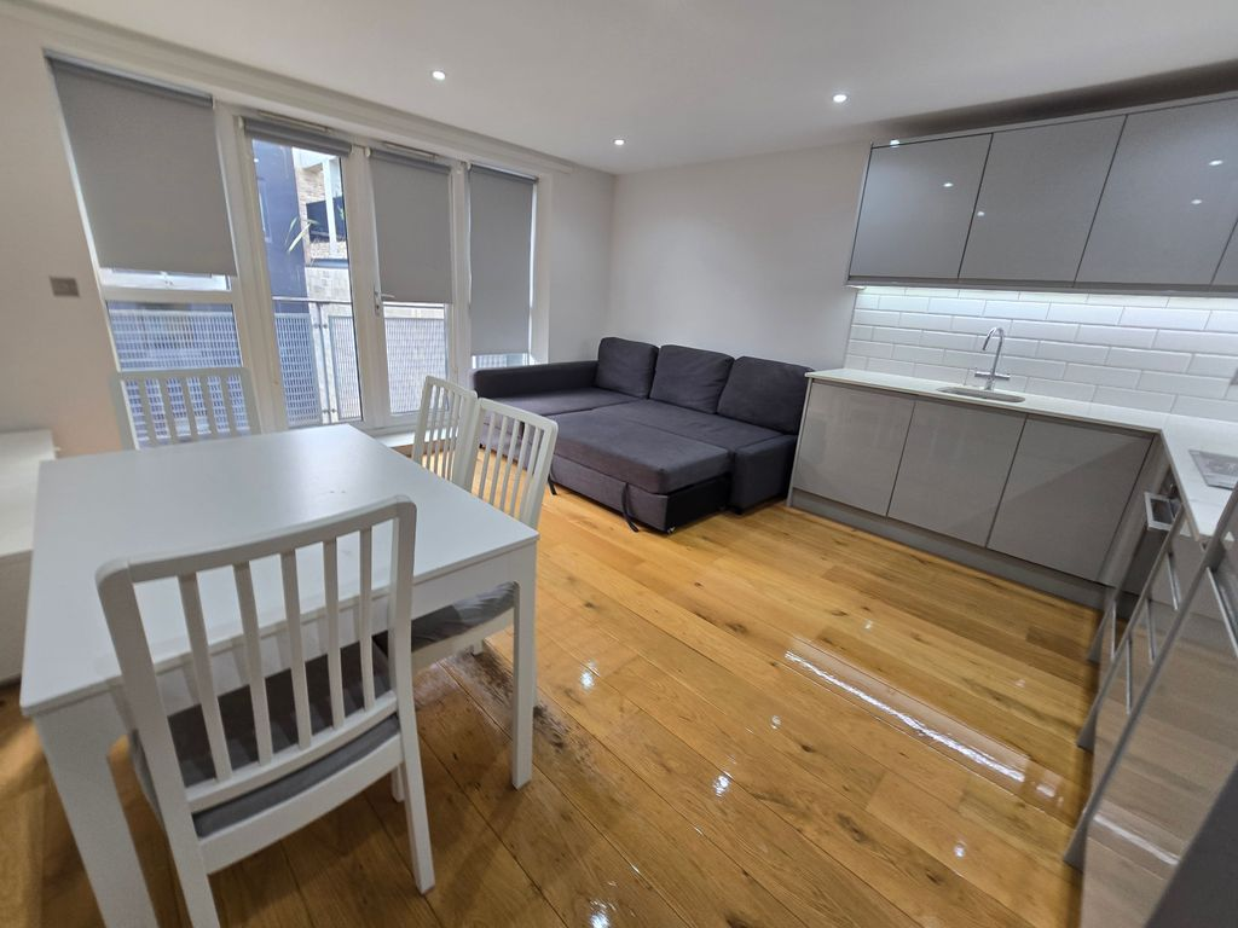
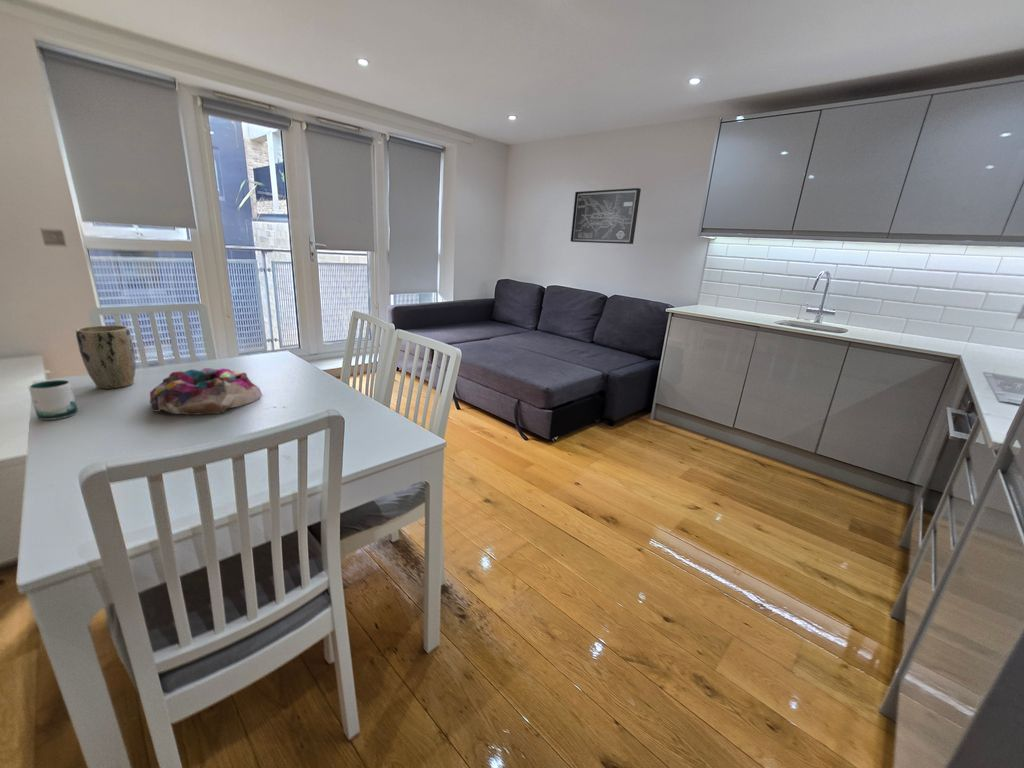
+ mug (53, 398)
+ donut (207, 386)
+ plant pot (109, 357)
+ wall art (603, 217)
